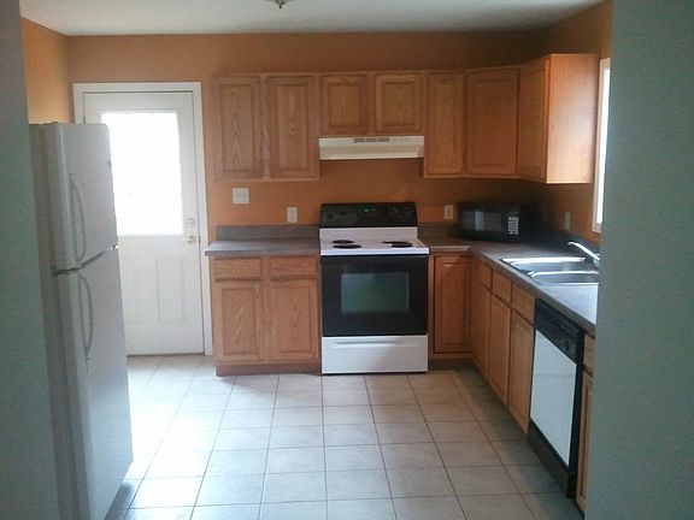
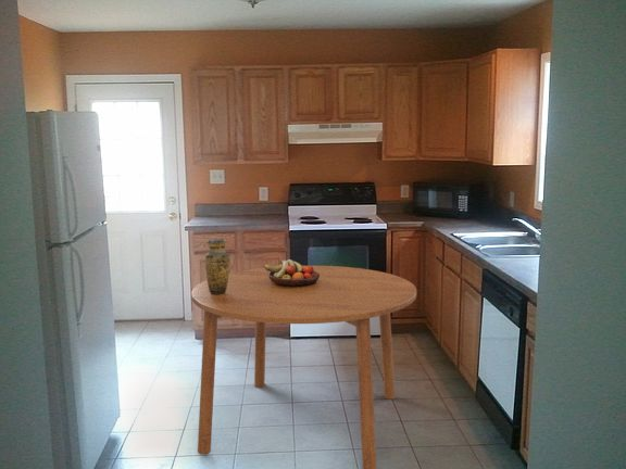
+ vase (217, 266)
+ fruit bowl (293, 271)
+ dining table (304, 322)
